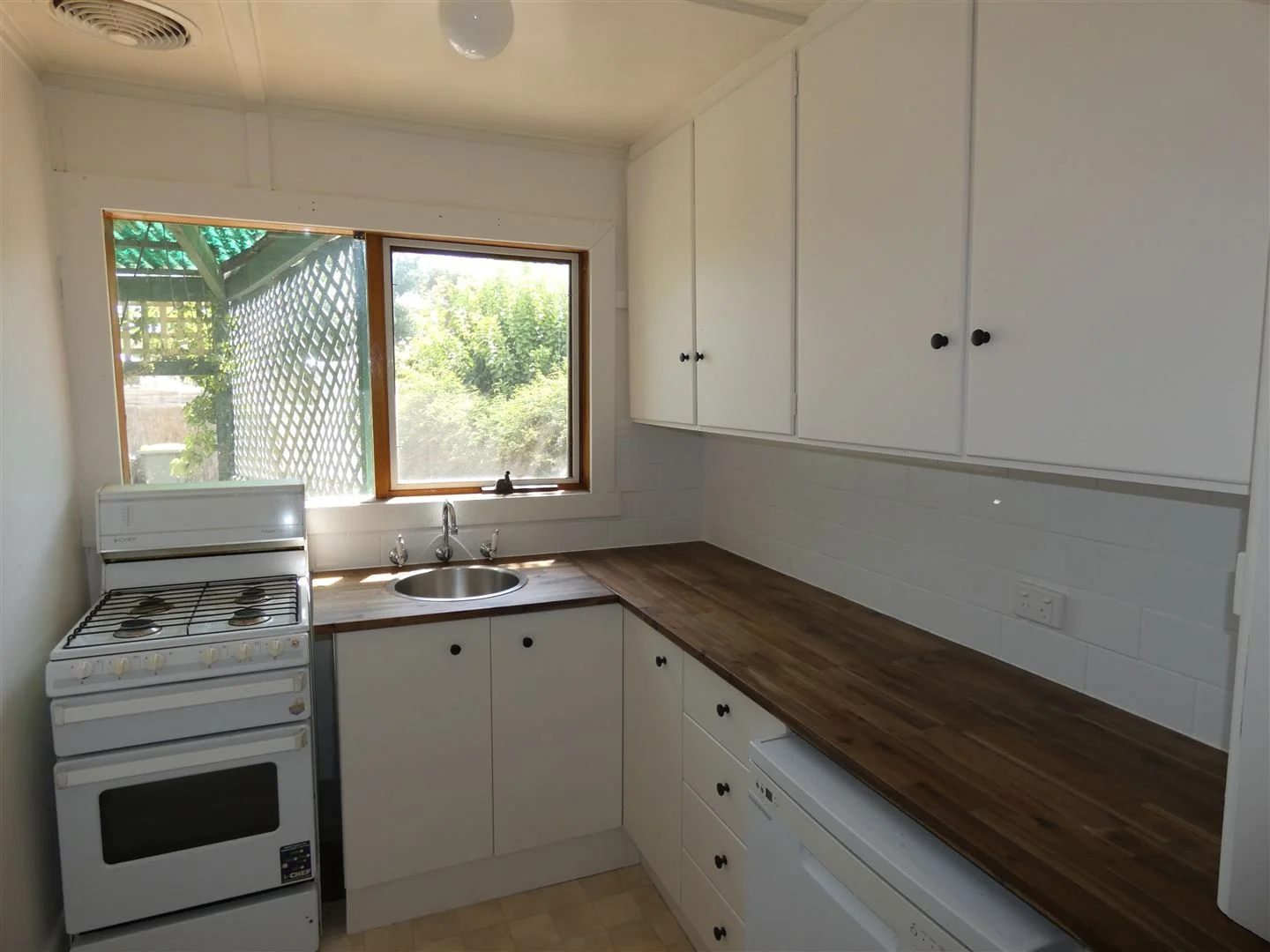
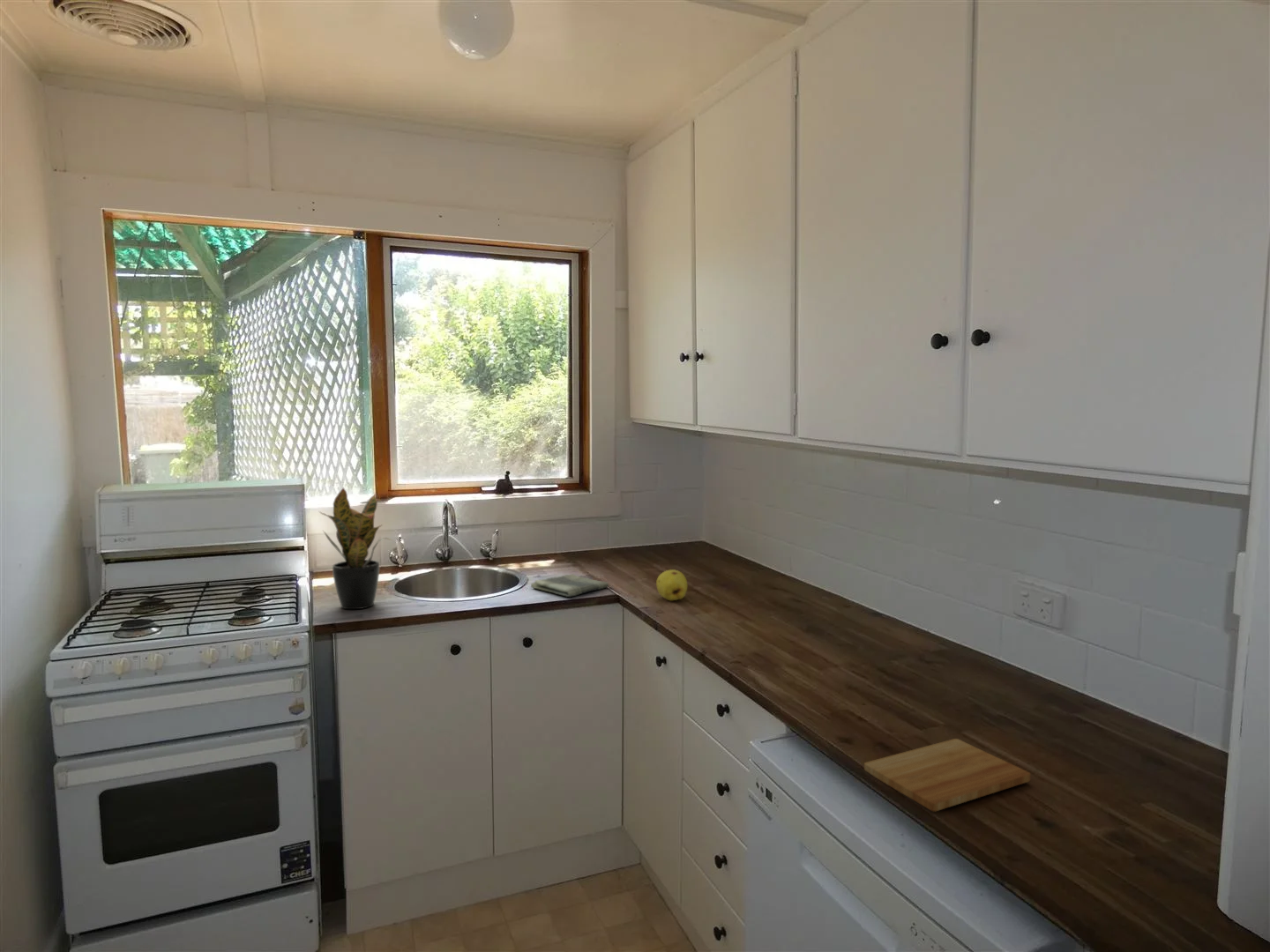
+ fruit (671, 584)
+ cutting board (945, 771)
+ dish towel (569, 583)
+ potted plant (356, 545)
